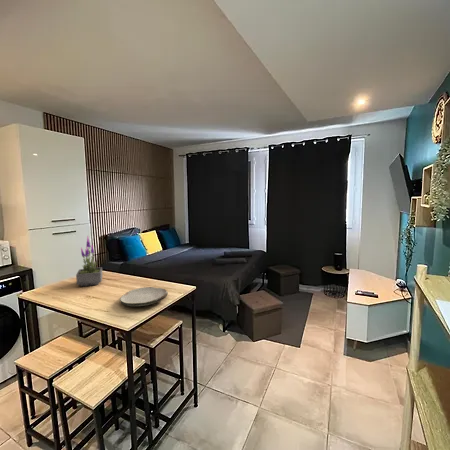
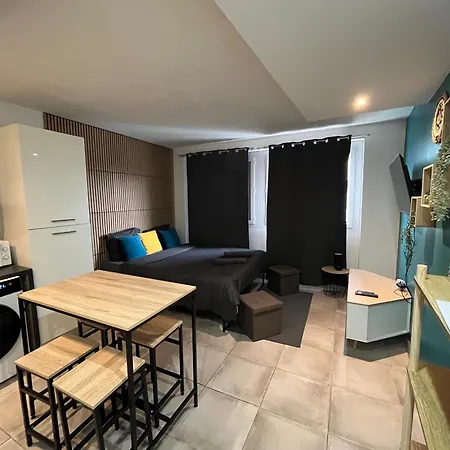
- potted plant (89, 259)
- plate (144, 296)
